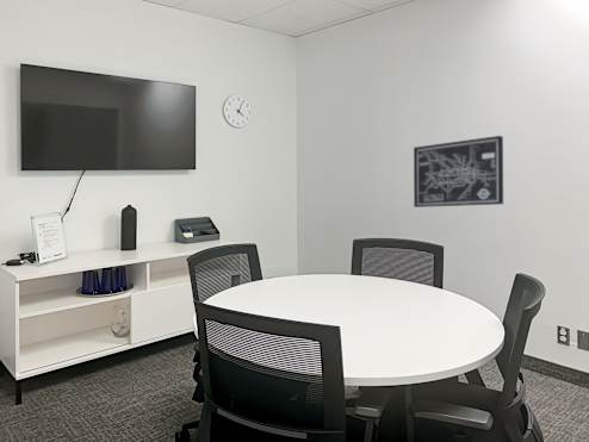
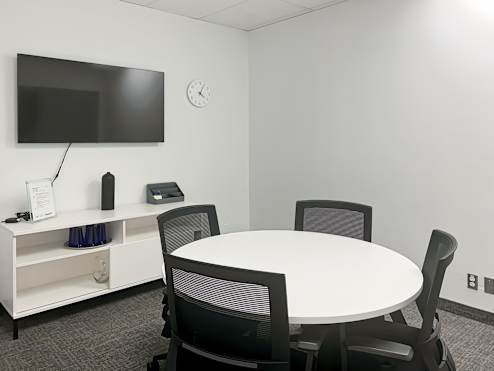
- wall art (455, 174)
